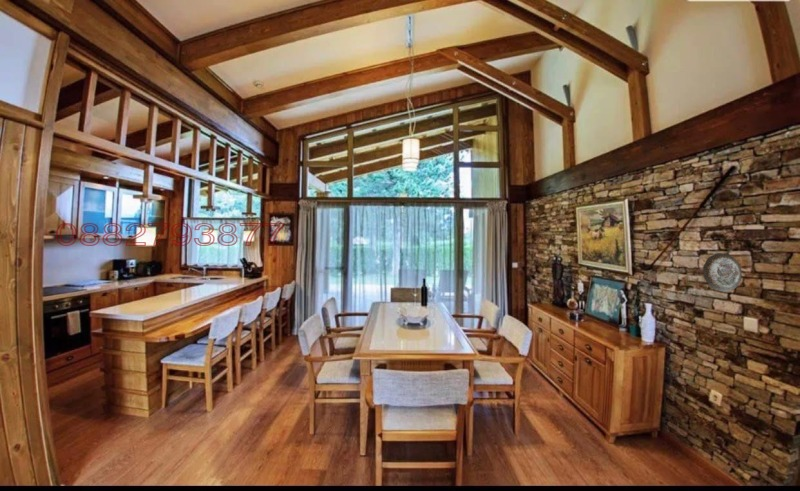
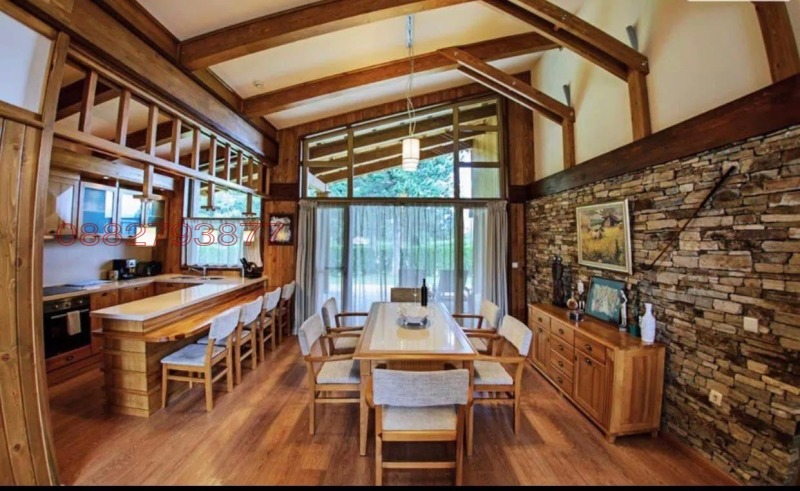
- decorative plate (722, 272)
